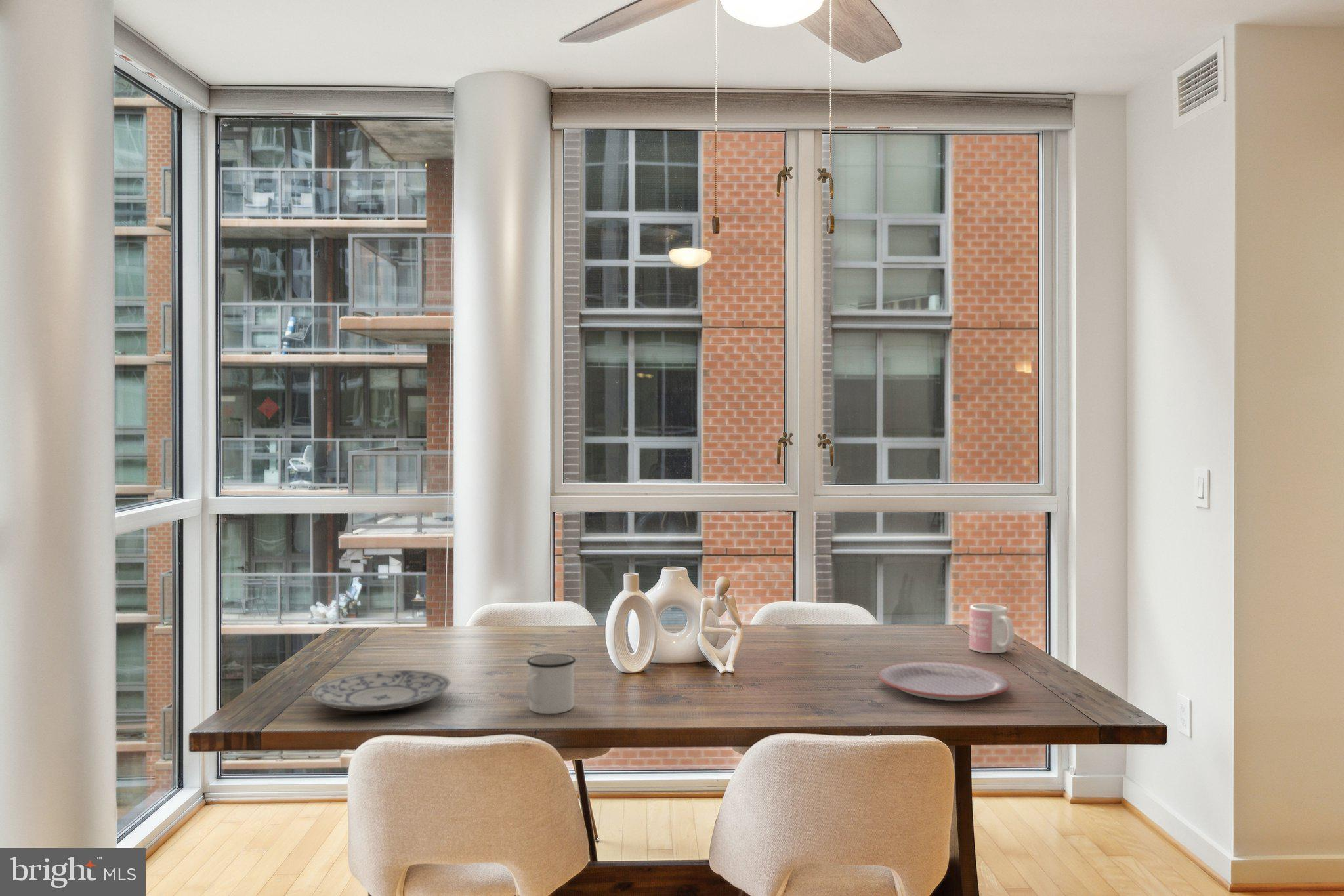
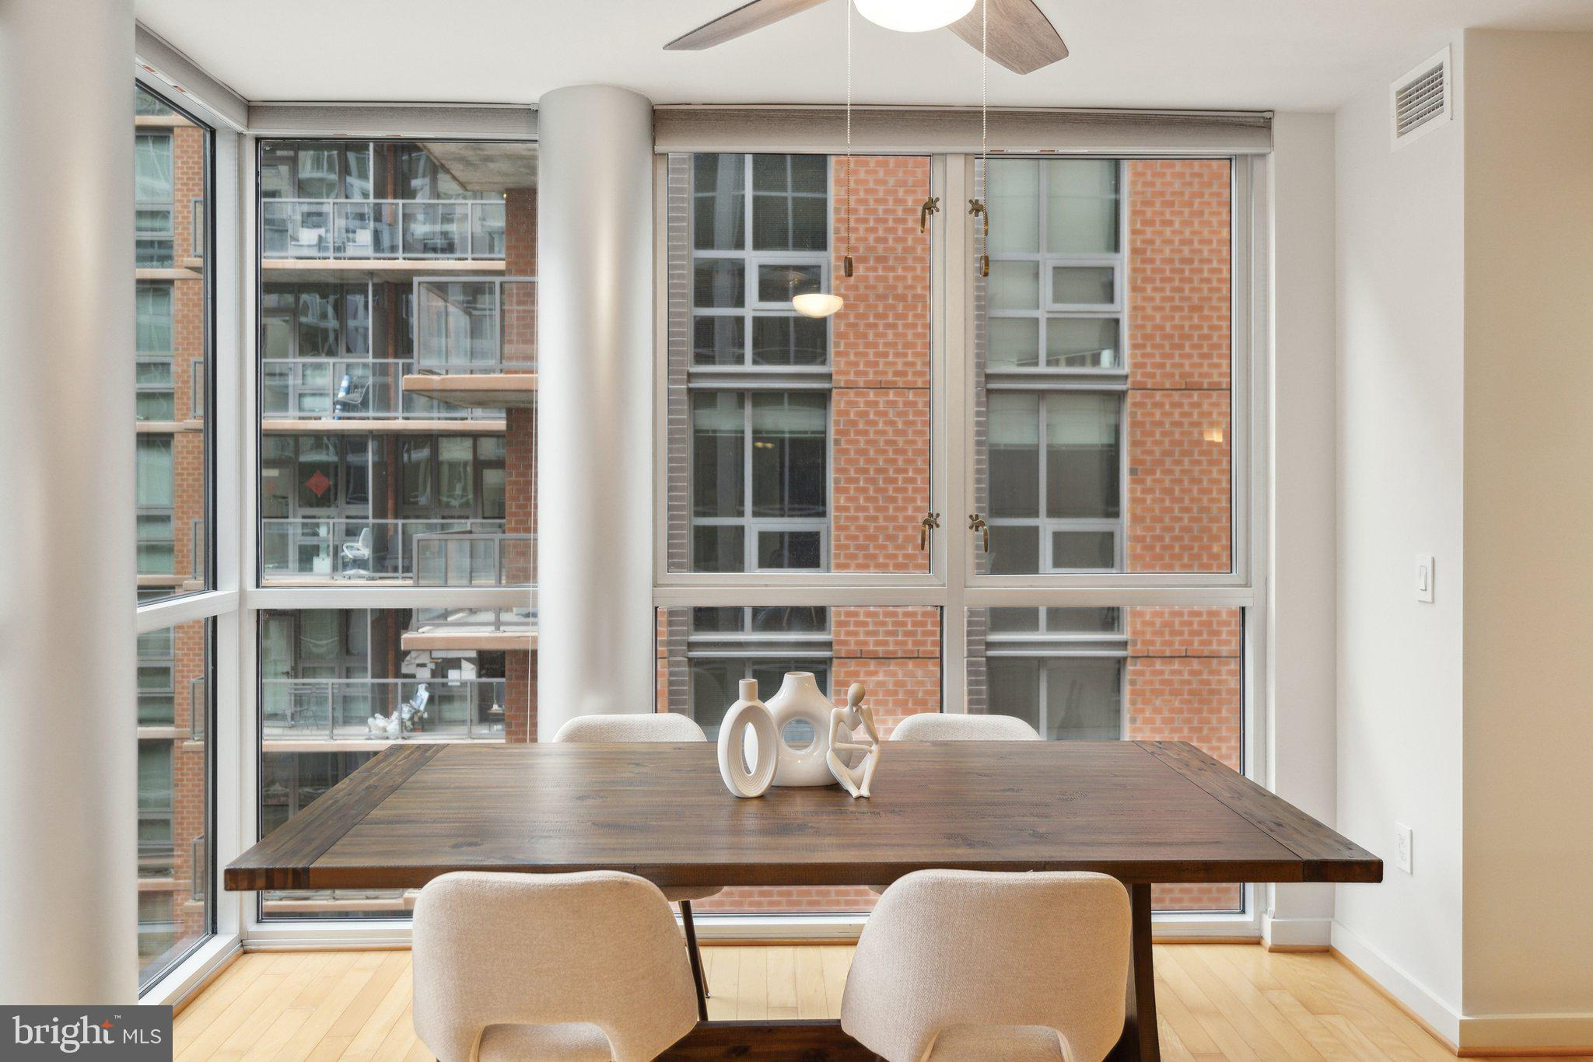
- mug (992, 629)
- plate (382, 693)
- mug (547, 685)
- plate (943, 682)
